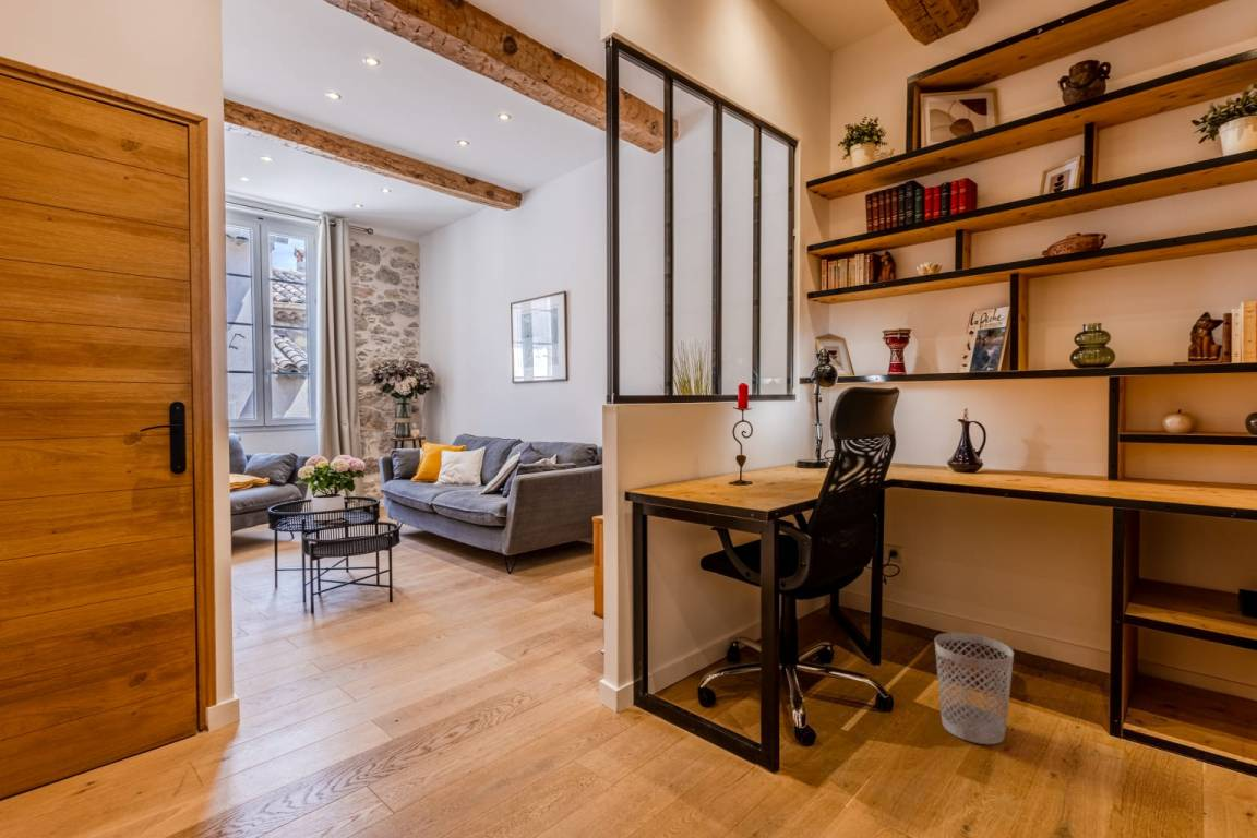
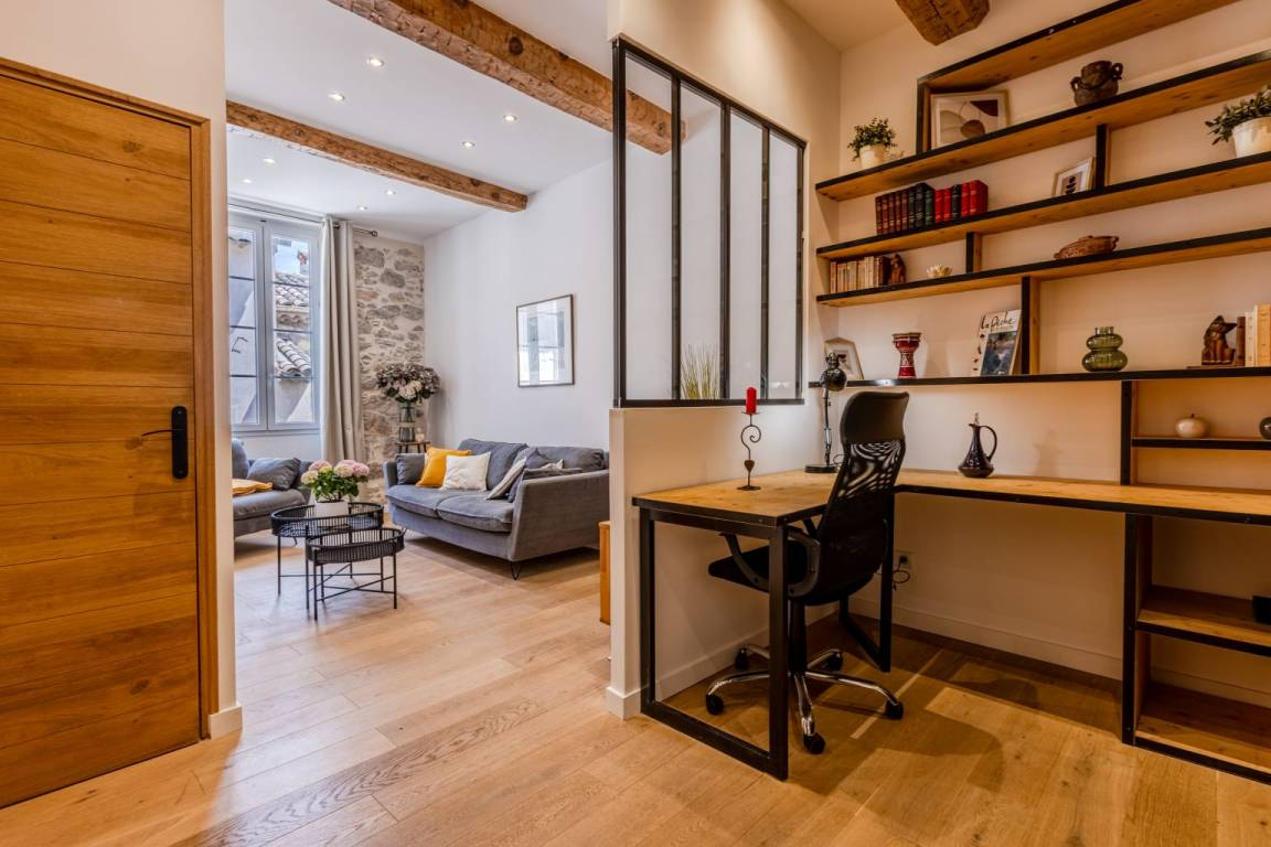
- wastebasket (971, 687)
